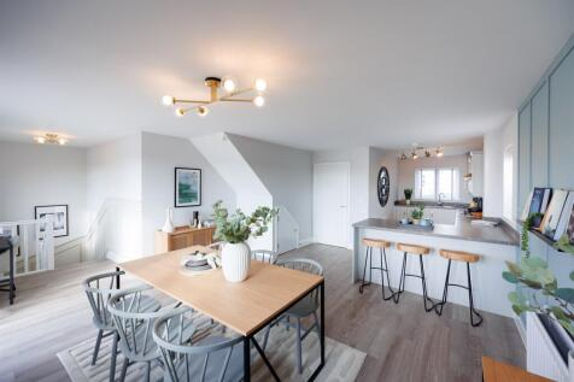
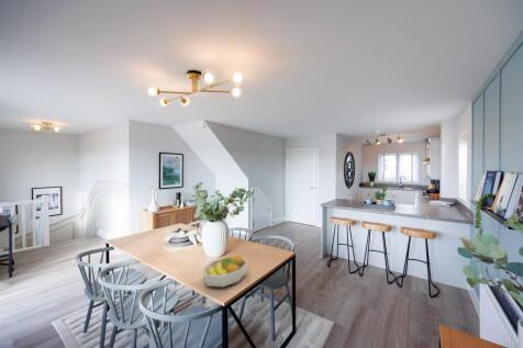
+ fruit bowl (225, 269)
